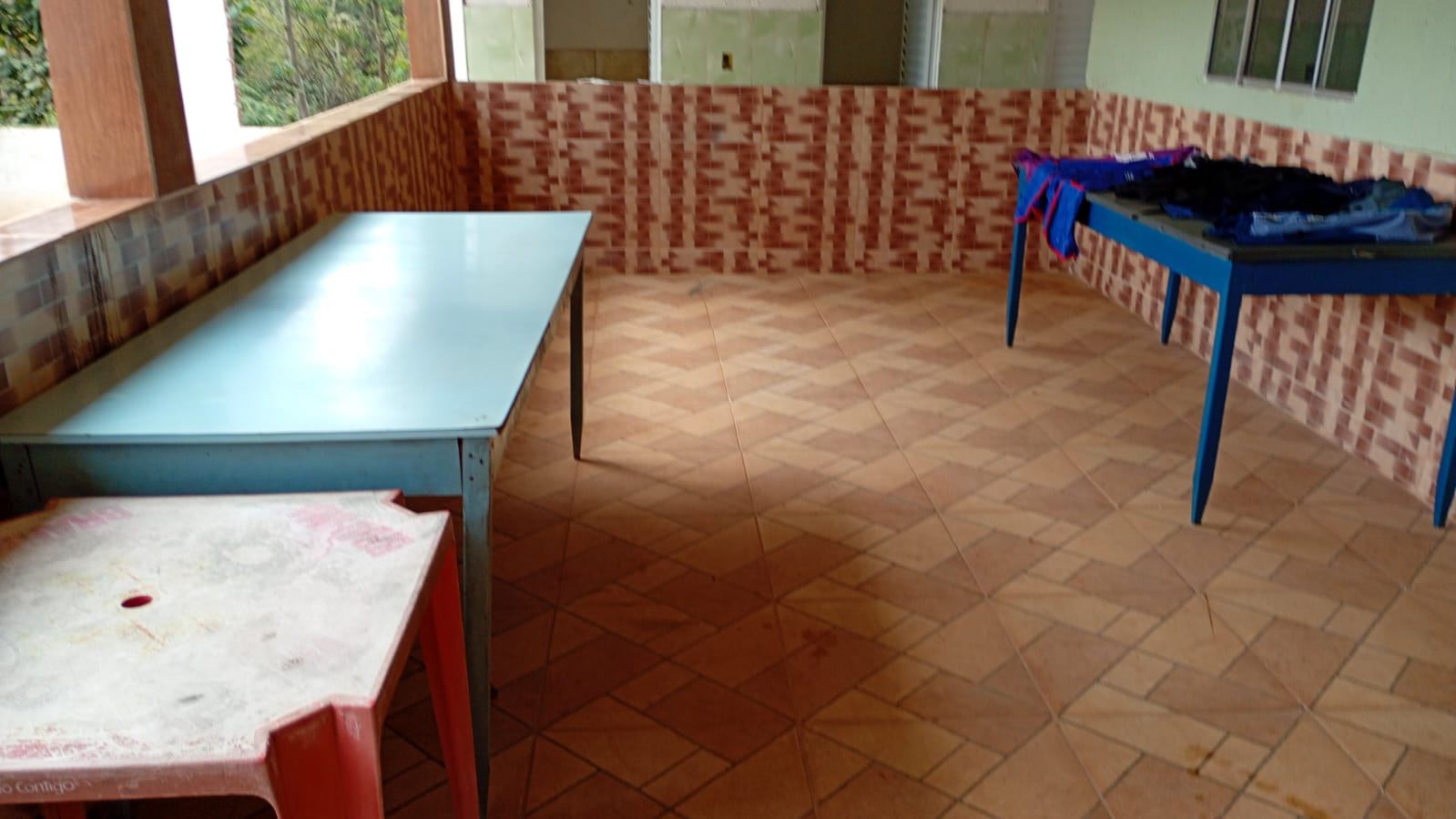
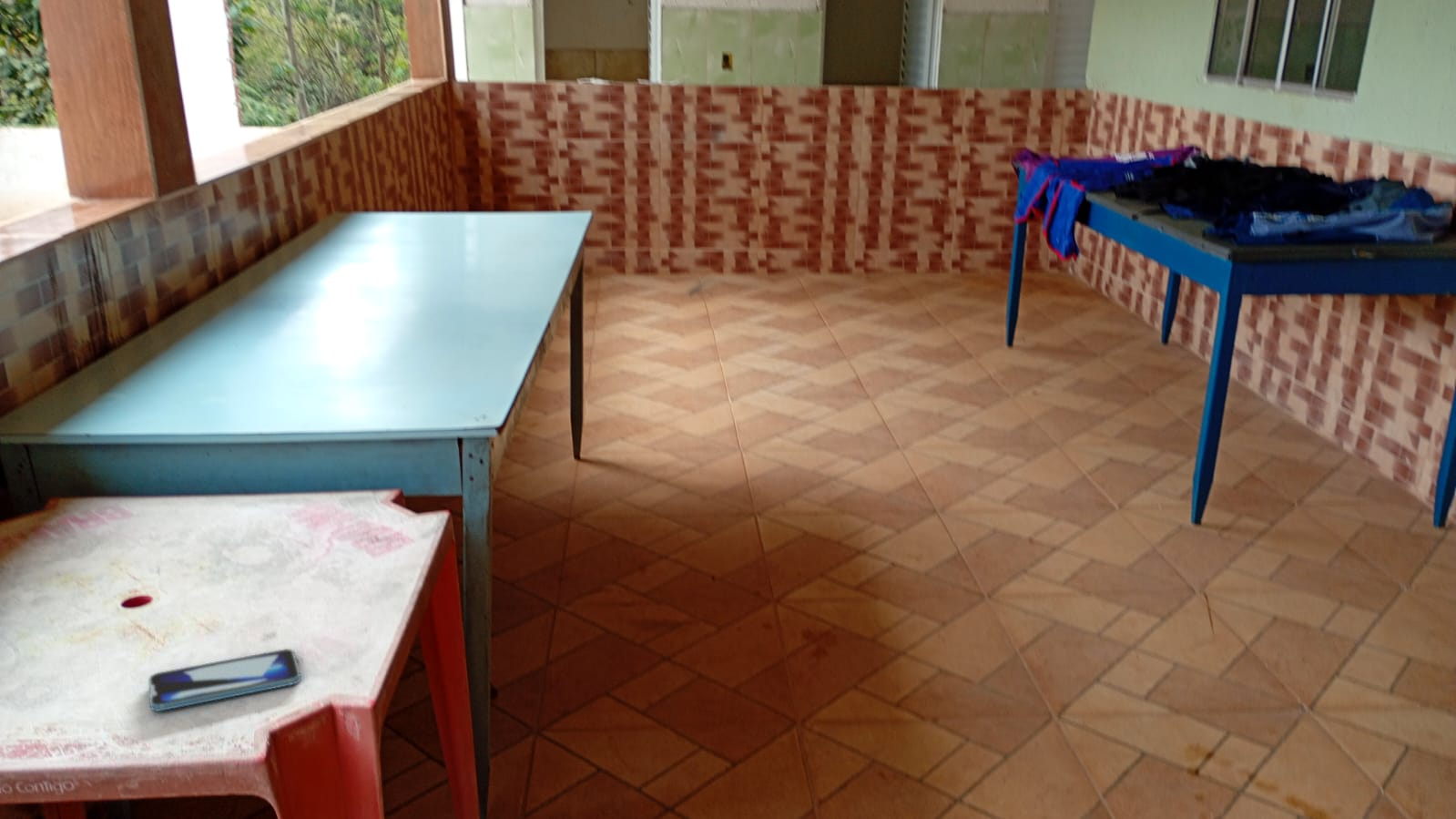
+ smartphone (225, 679)
